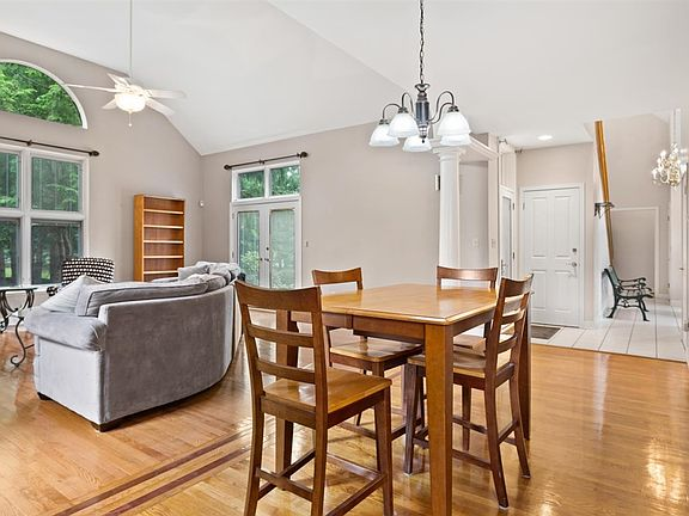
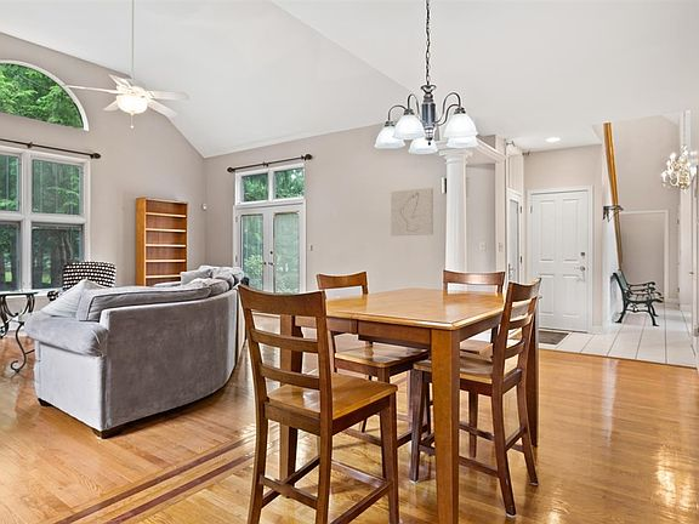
+ wall art (410, 212)
